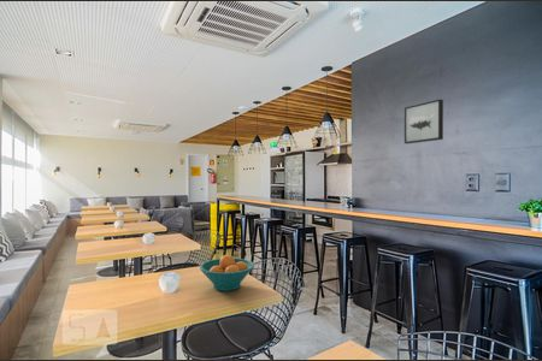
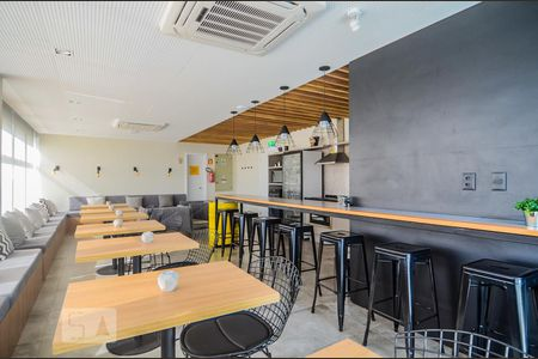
- fruit bowl (226, 271)
- wall art (422, 123)
